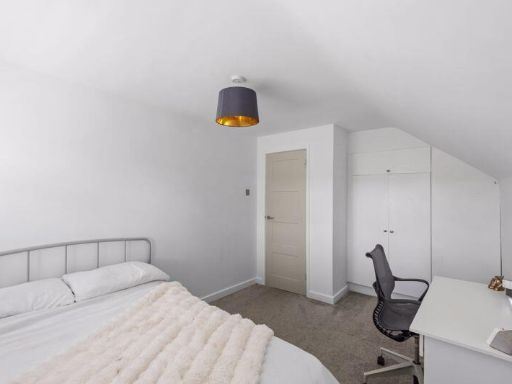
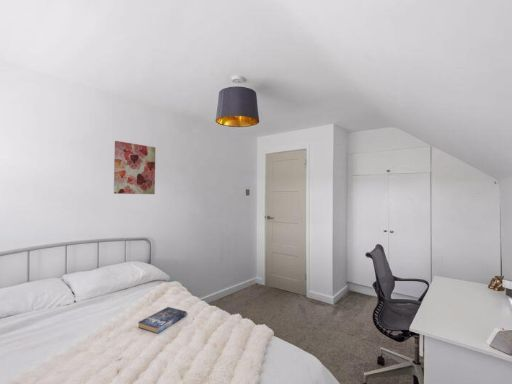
+ wall art (135, 169)
+ book (163, 319)
